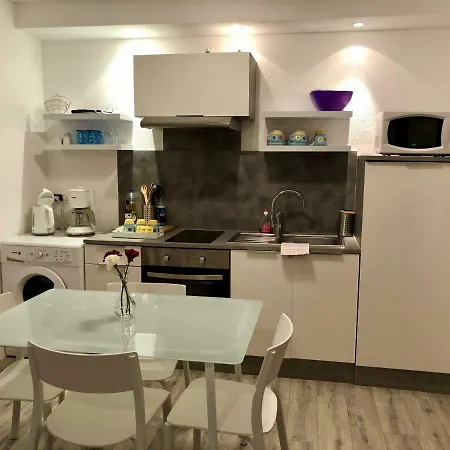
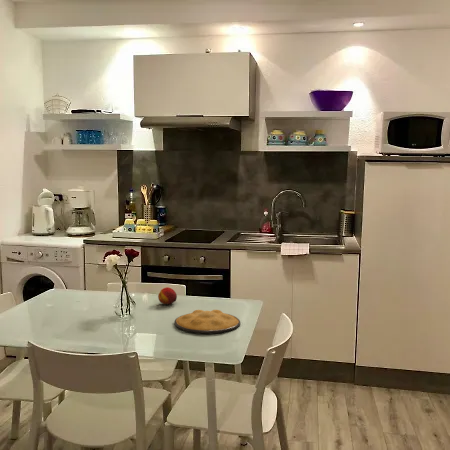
+ fruit (167, 295)
+ plate (207, 317)
